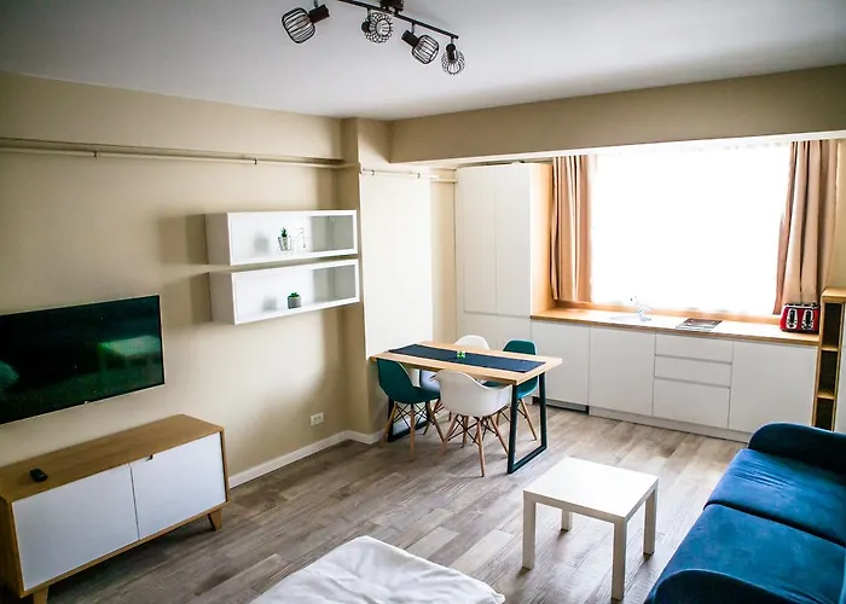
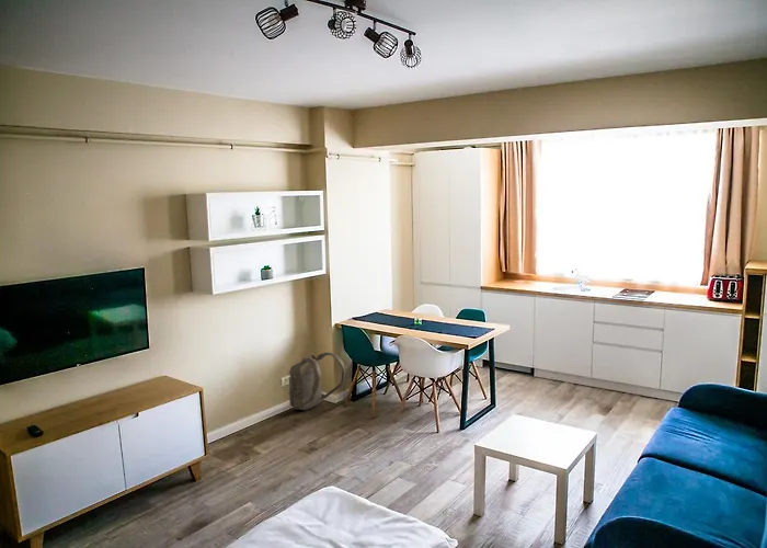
+ backpack (313, 381)
